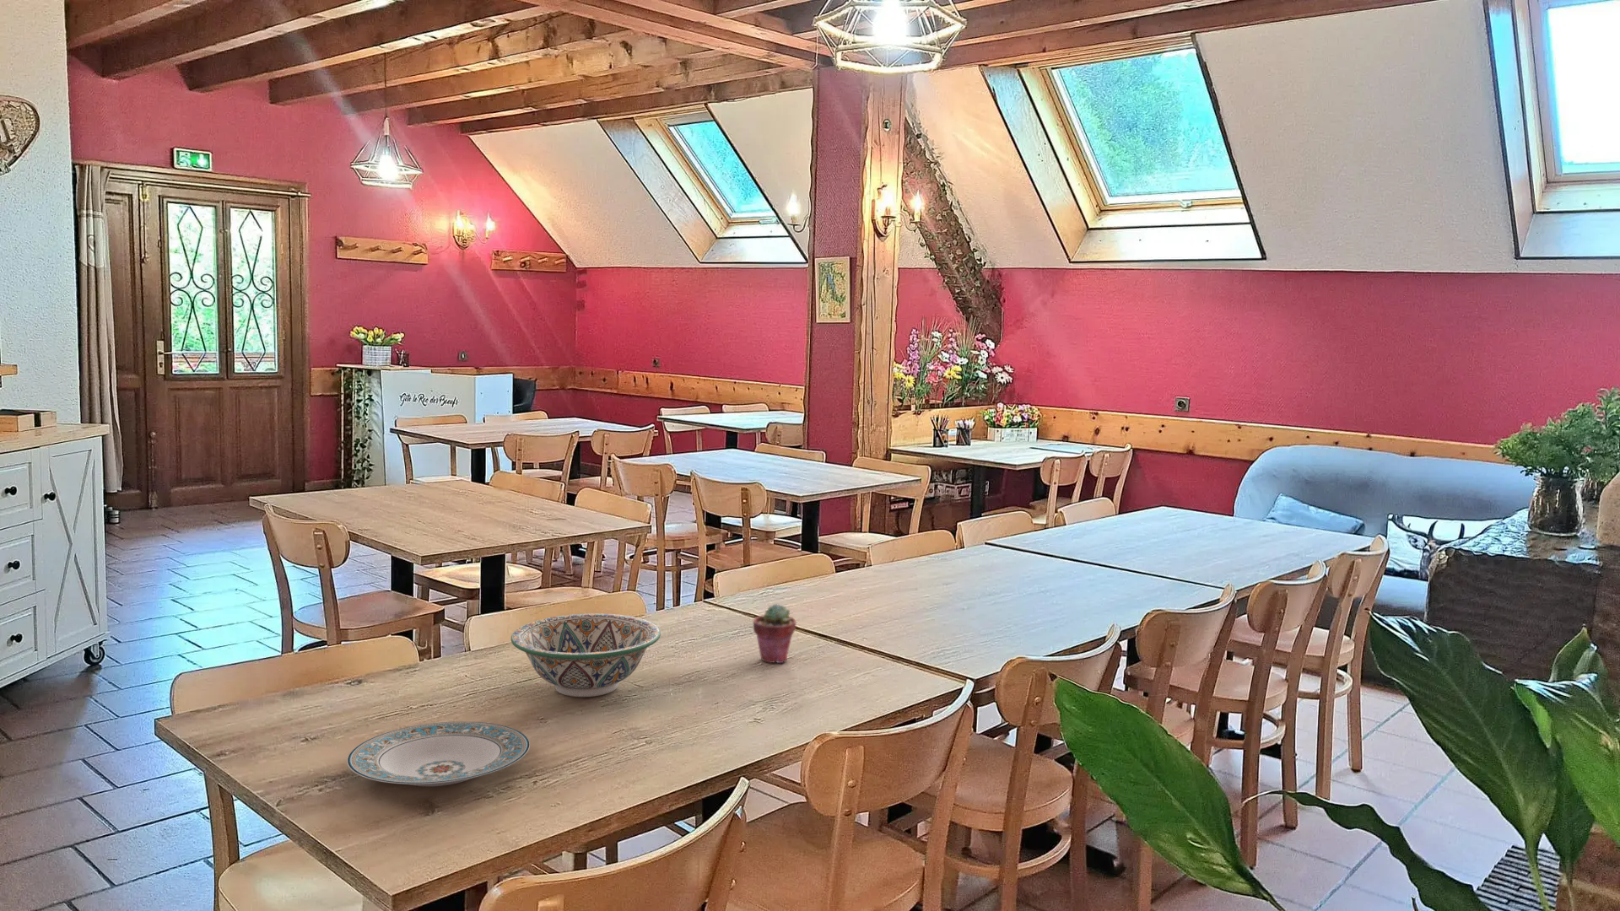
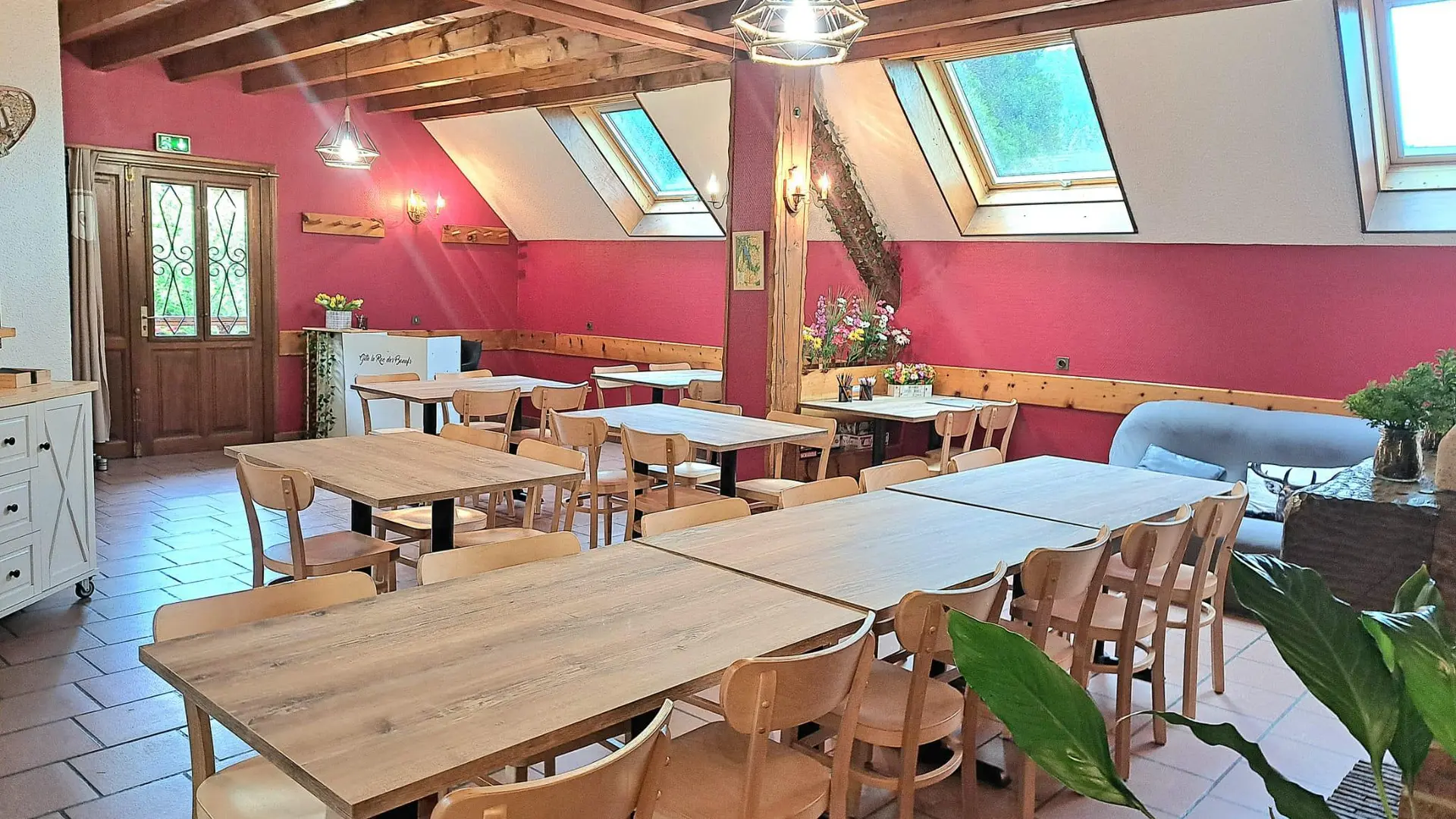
- plate (441, 760)
- decorative bowl (586, 659)
- potted succulent (773, 631)
